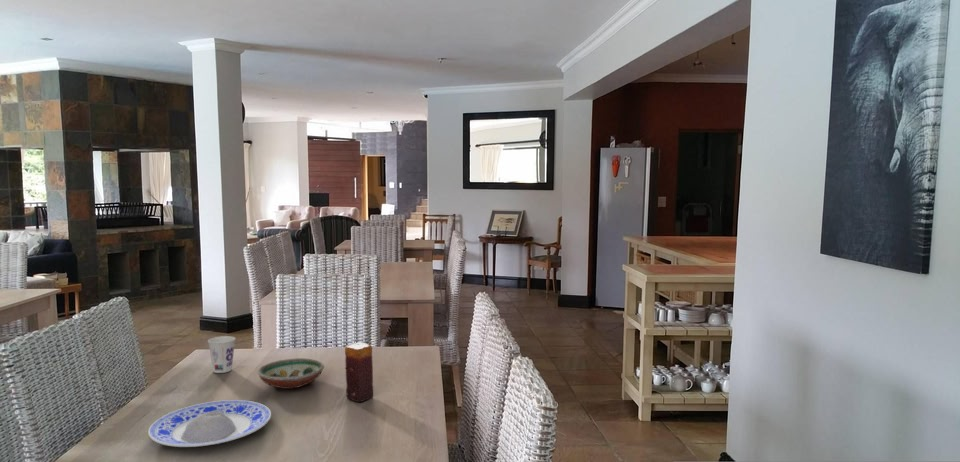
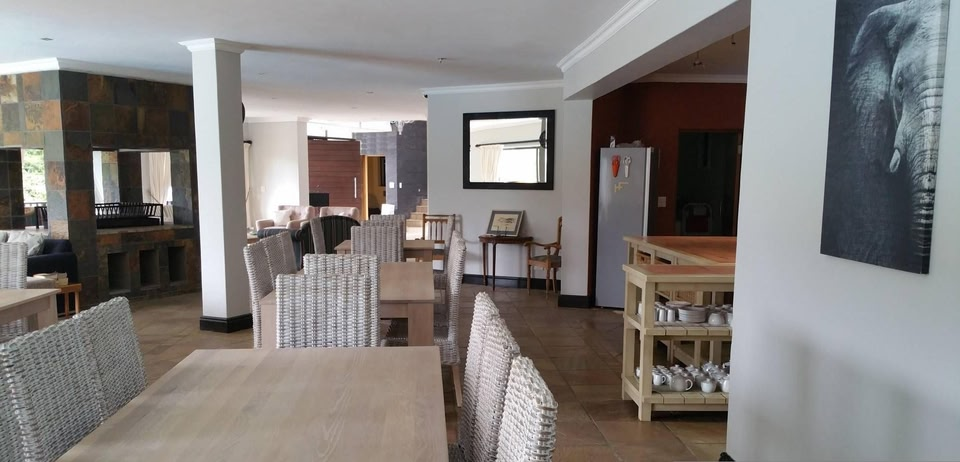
- cup (222, 354)
- plate (212, 420)
- candle (359, 371)
- decorative bowl (291, 375)
